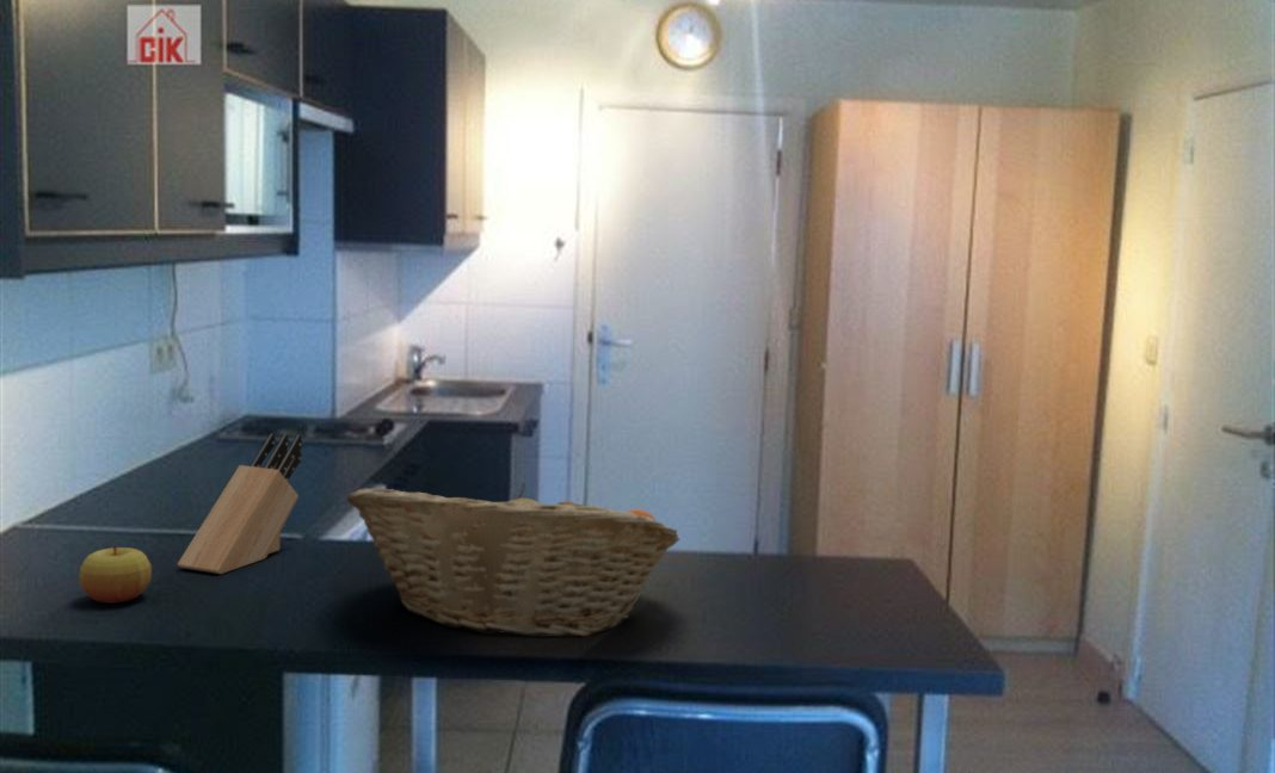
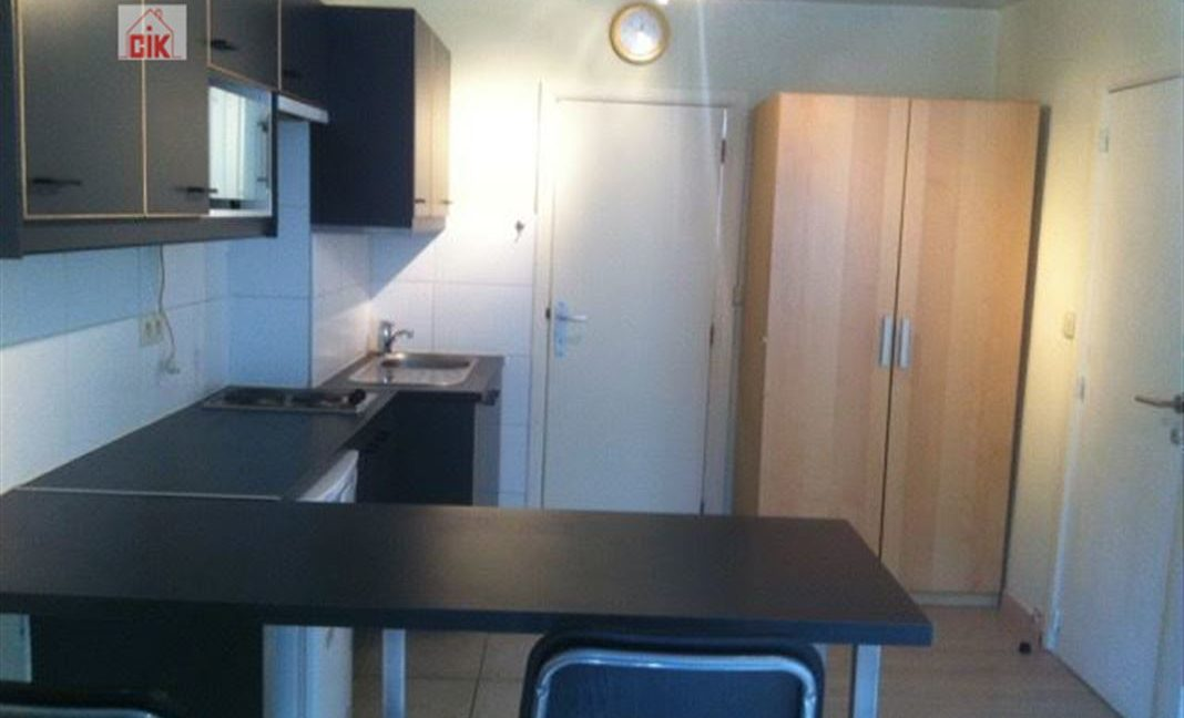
- apple (116, 573)
- knife block (247, 497)
- fruit basket (512, 543)
